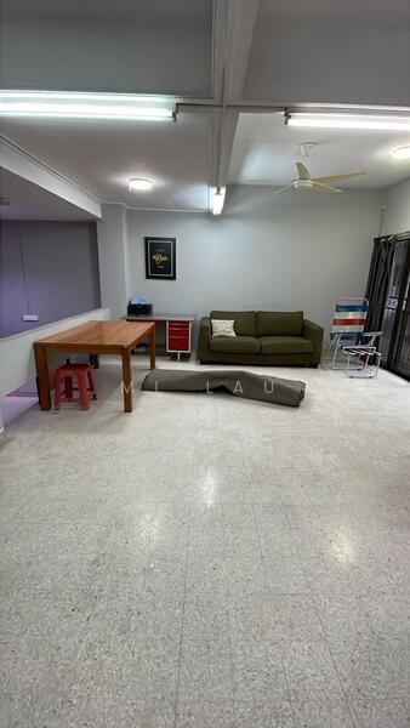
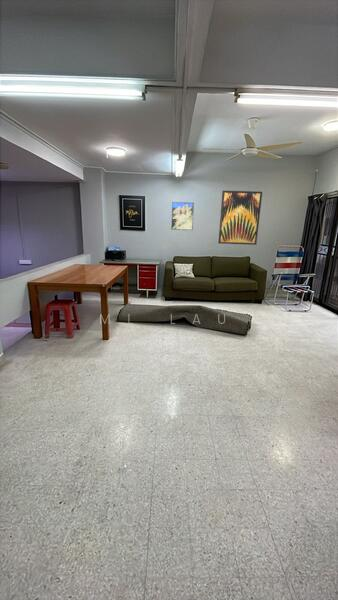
+ wall art (239, 218)
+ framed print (182, 216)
